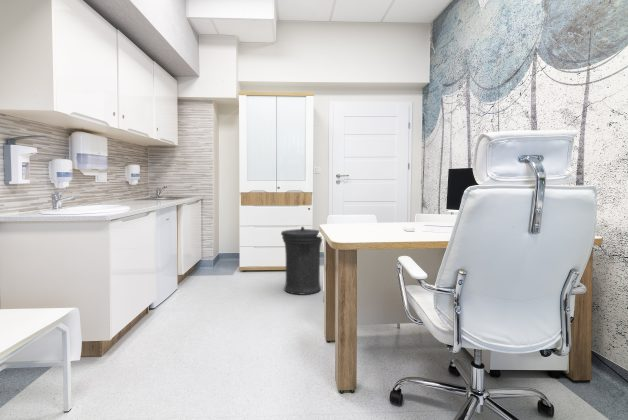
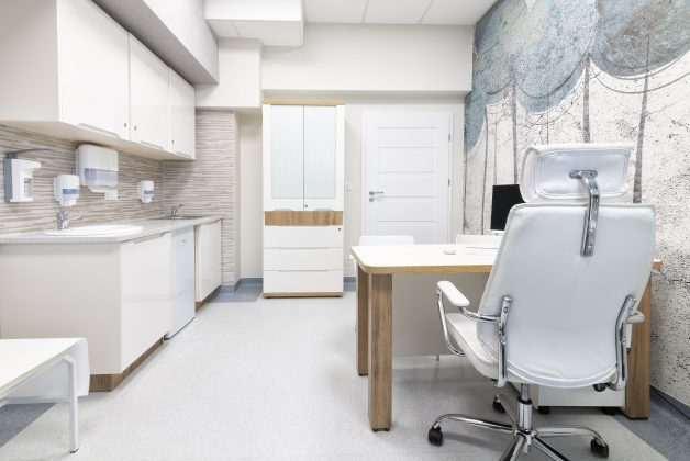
- trash can (302, 258)
